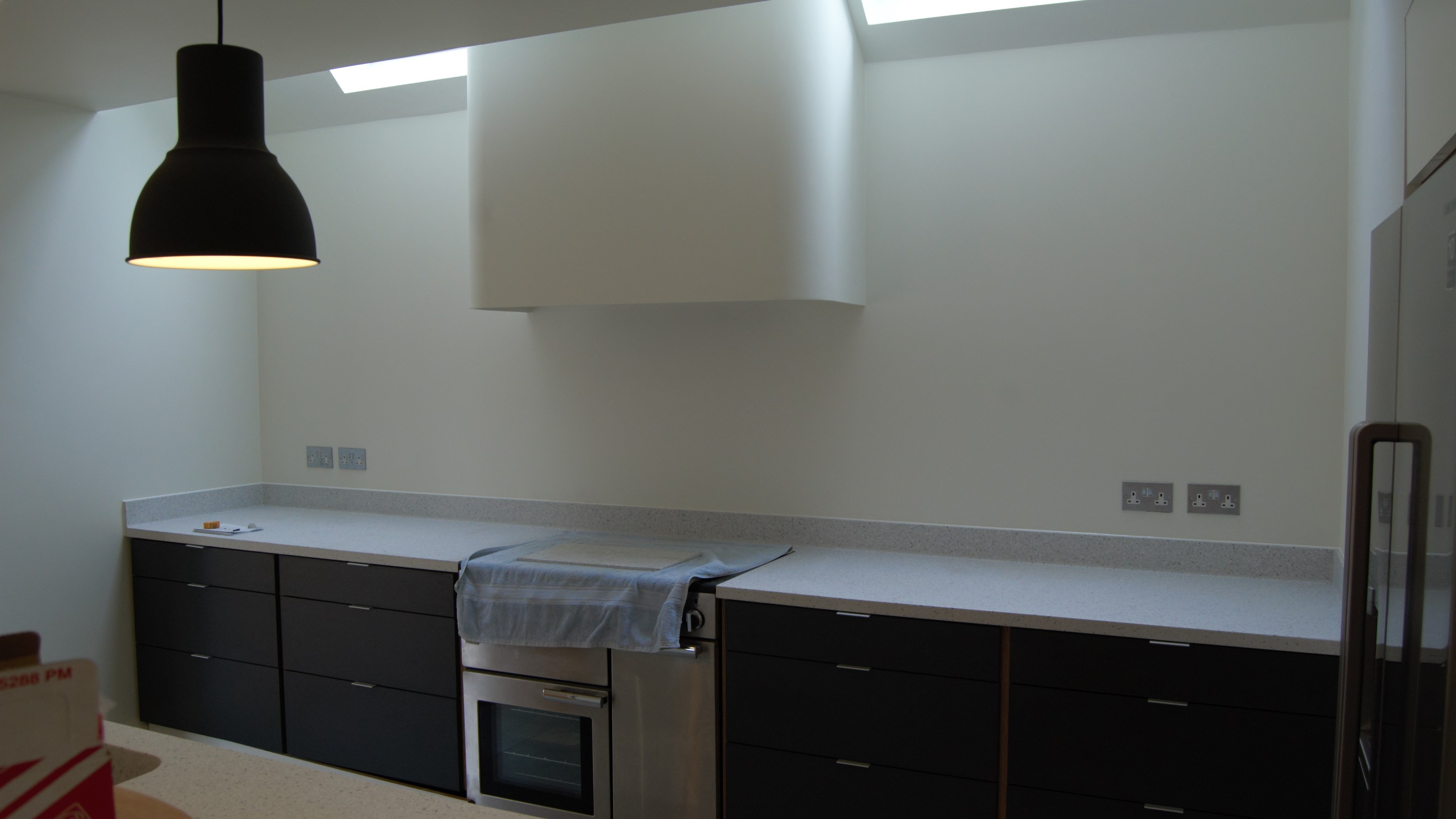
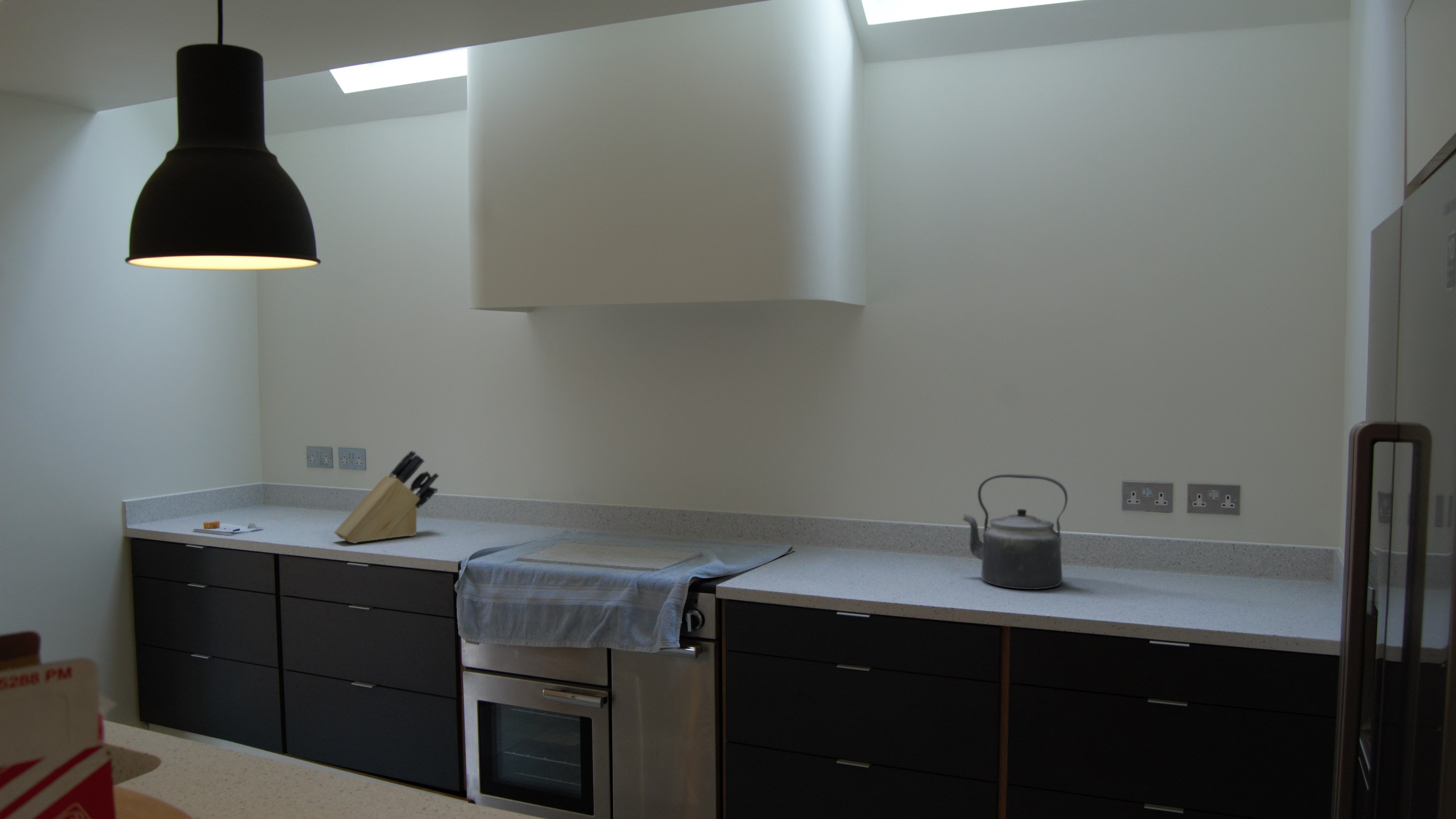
+ kettle (1013, 527)
+ knife block (388, 494)
